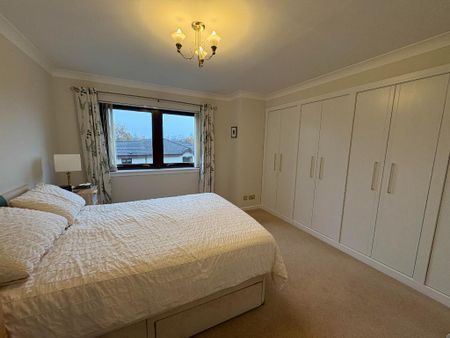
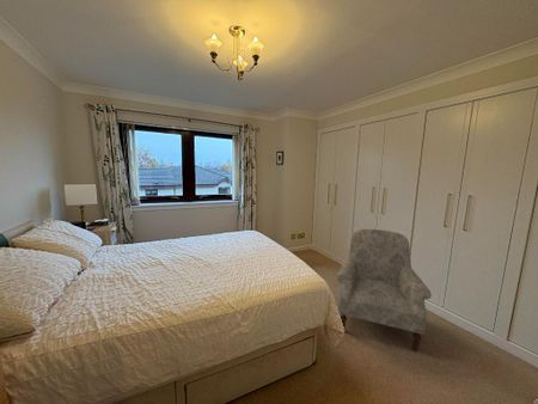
+ armchair (378, 278)
